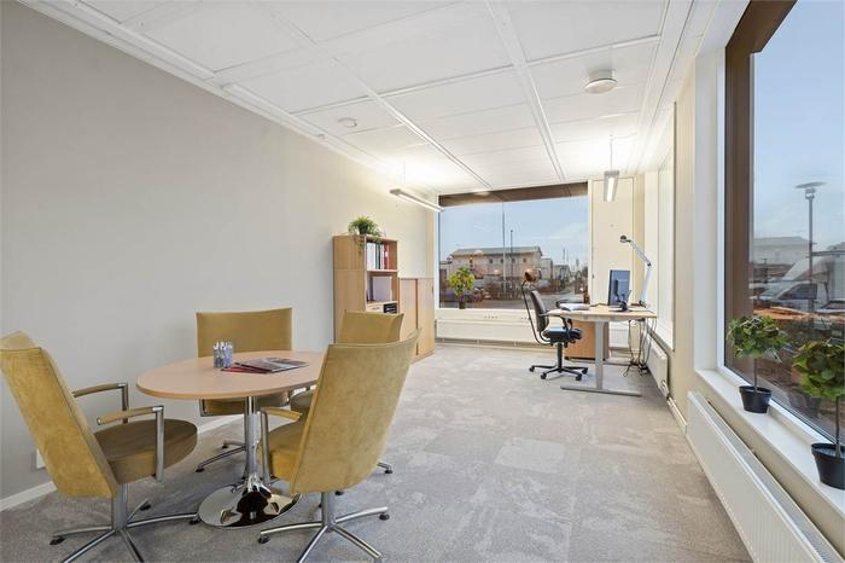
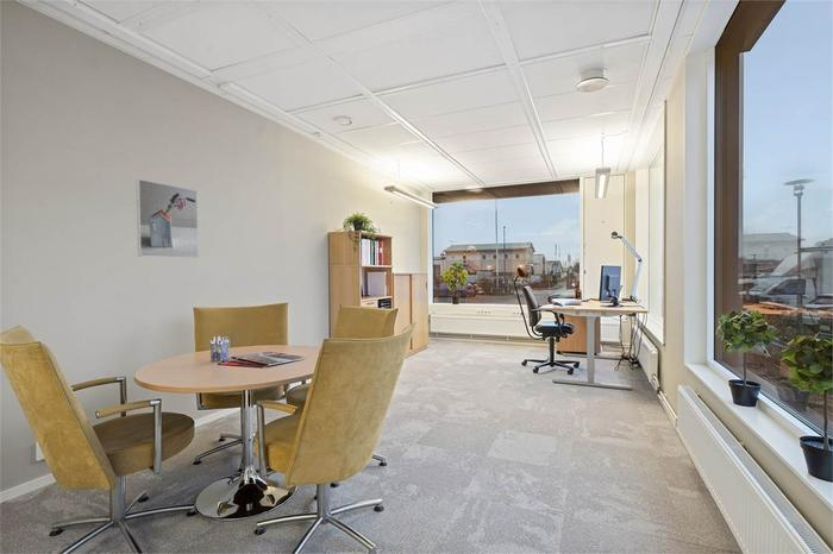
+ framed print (169, 221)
